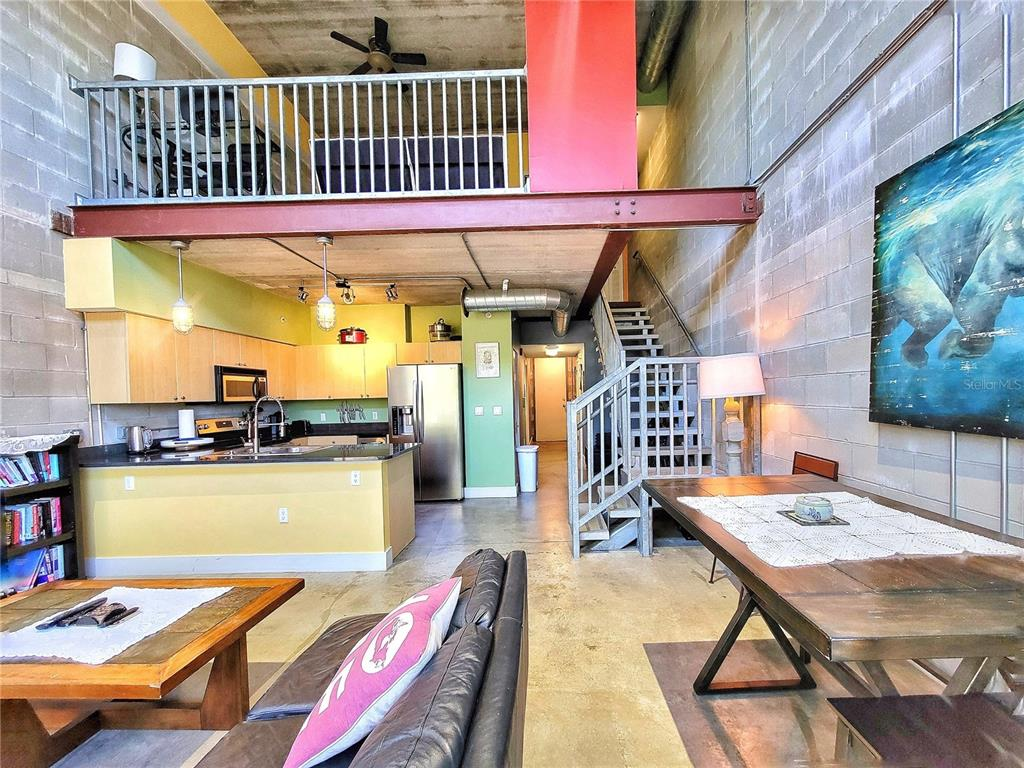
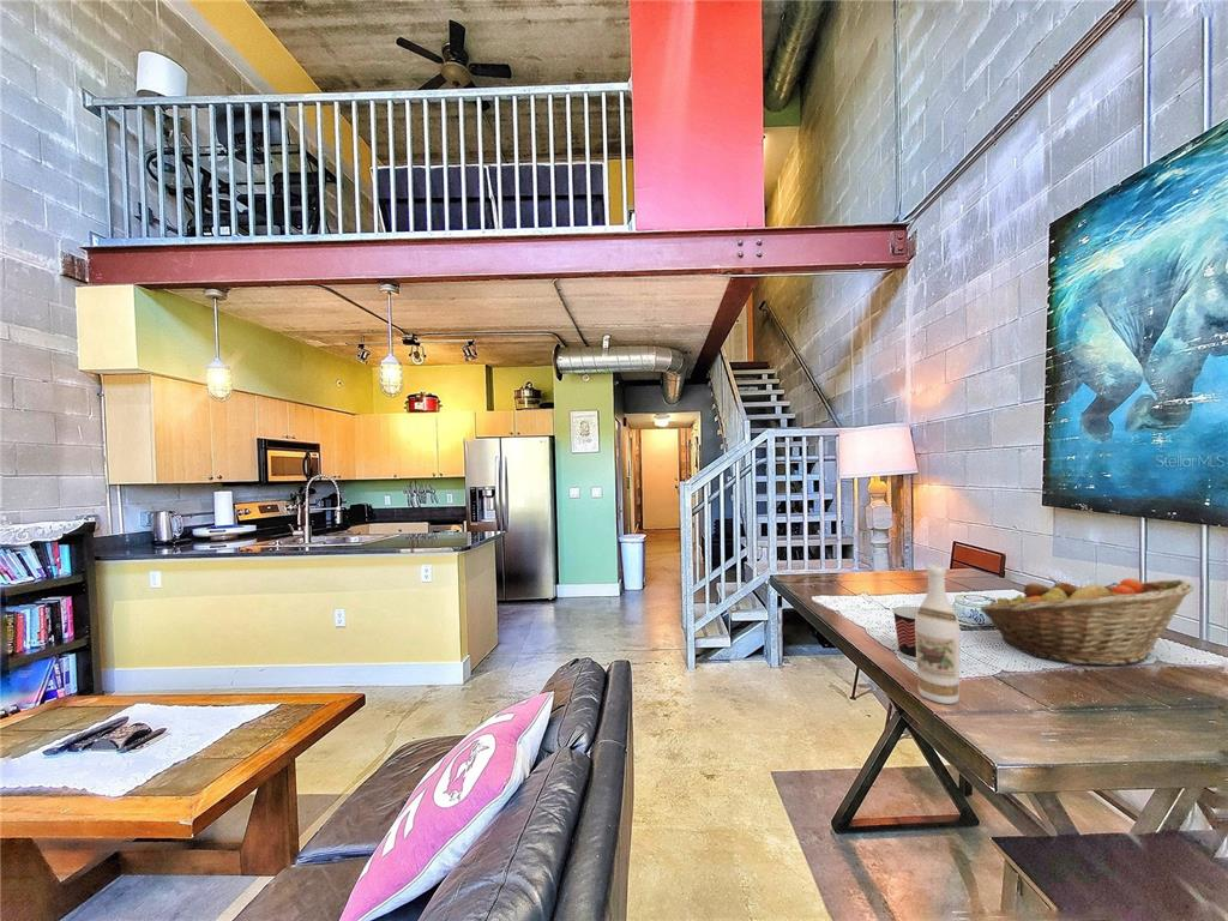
+ wine bottle (937, 631)
+ fruit basket (1080, 610)
+ cup (914, 633)
